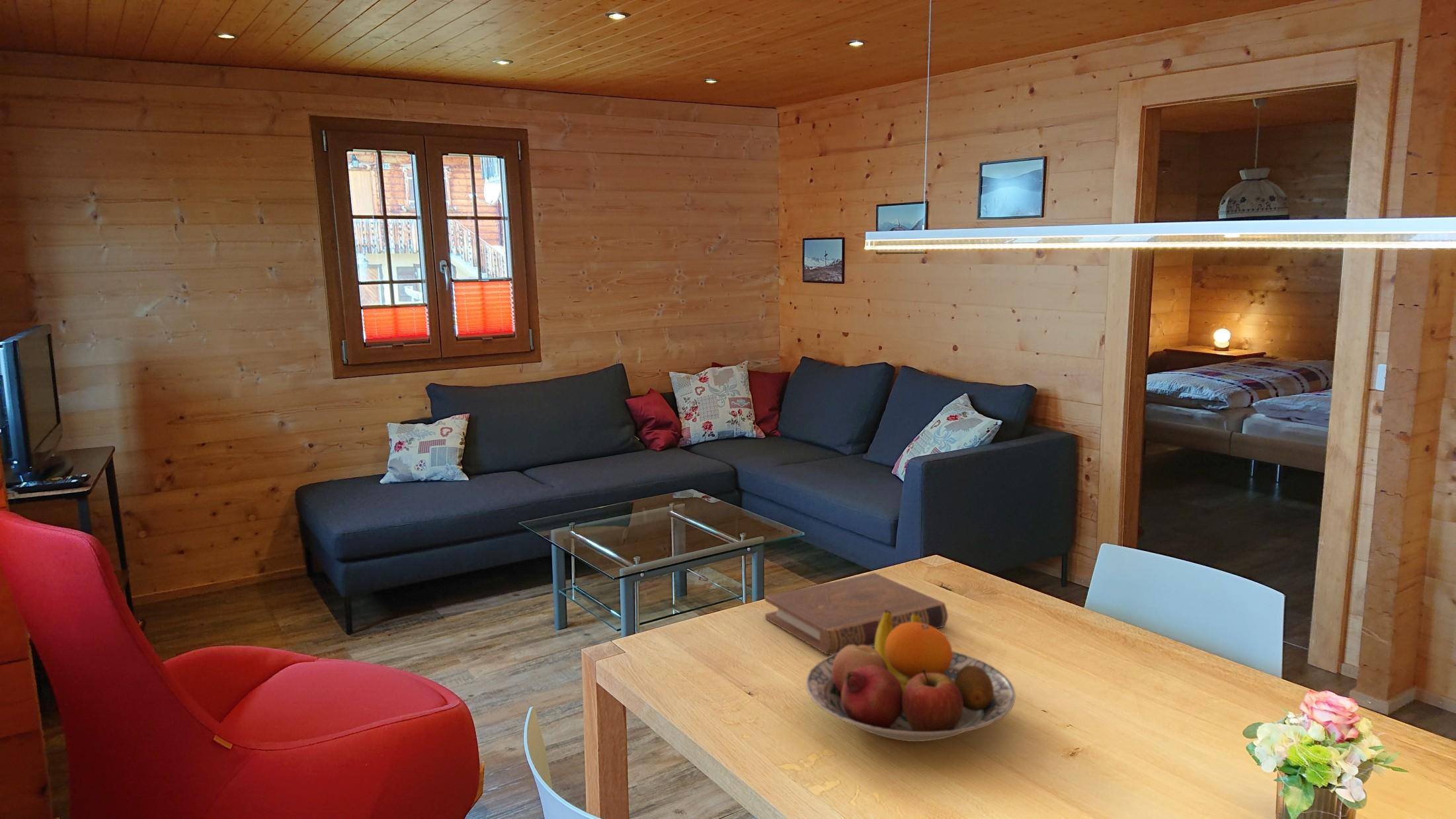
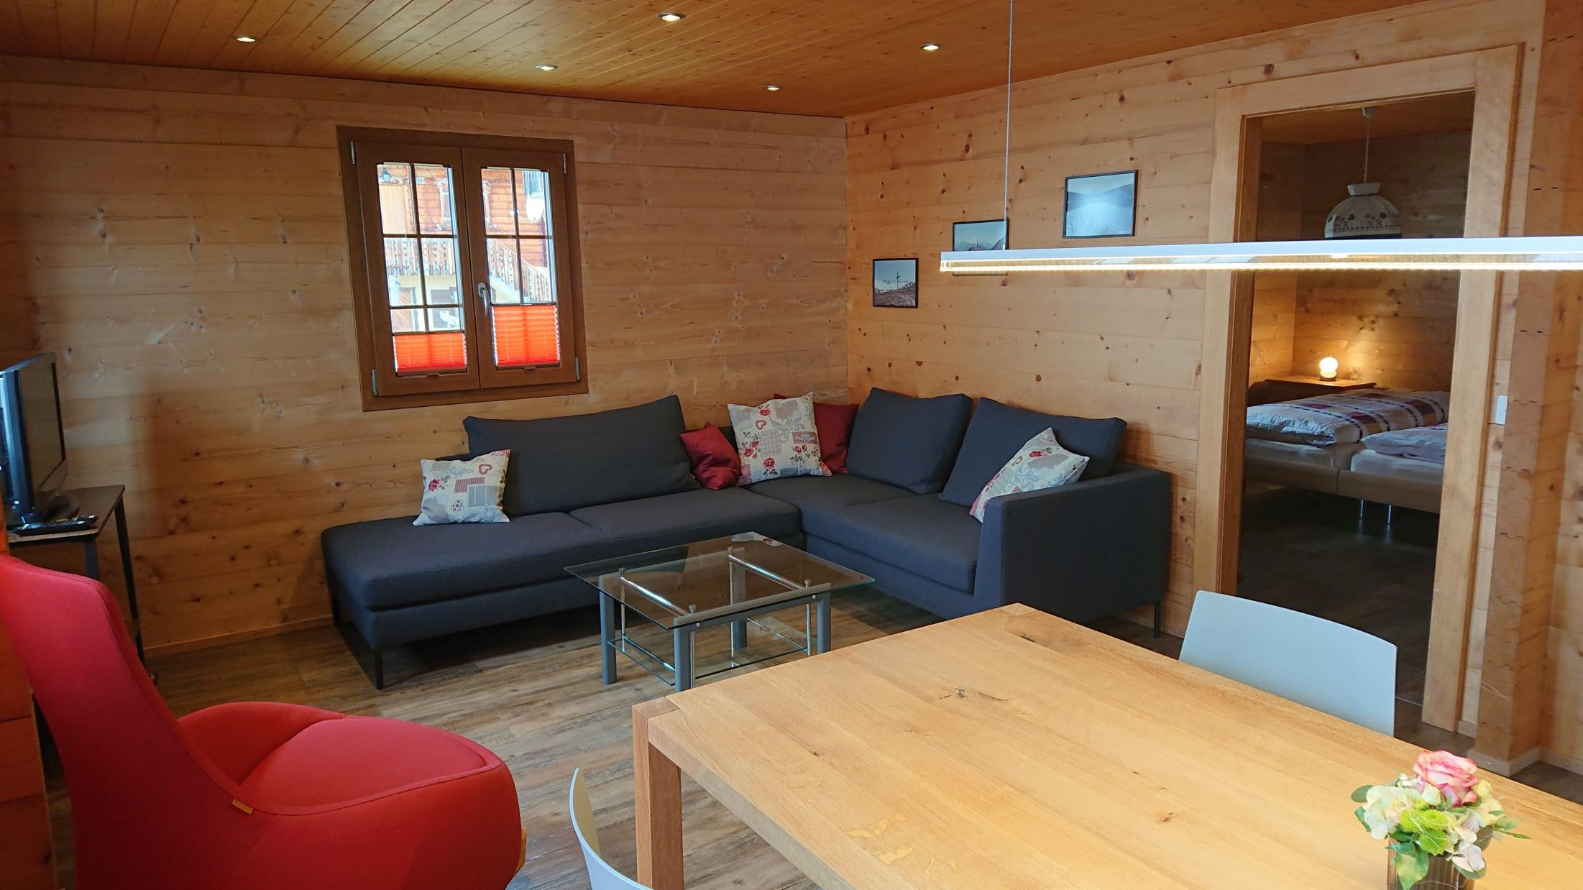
- book (855, 611)
- fruit bowl (909, 676)
